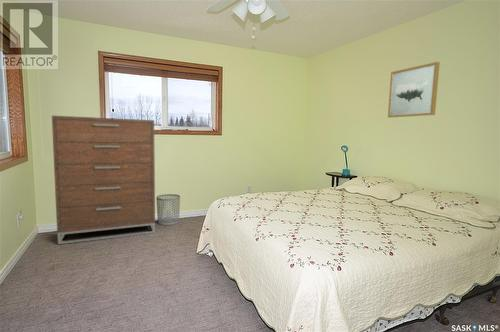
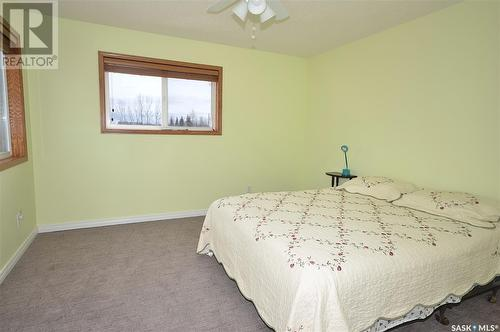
- dresser (108, 176)
- waste bin (168, 208)
- wall art (411, 92)
